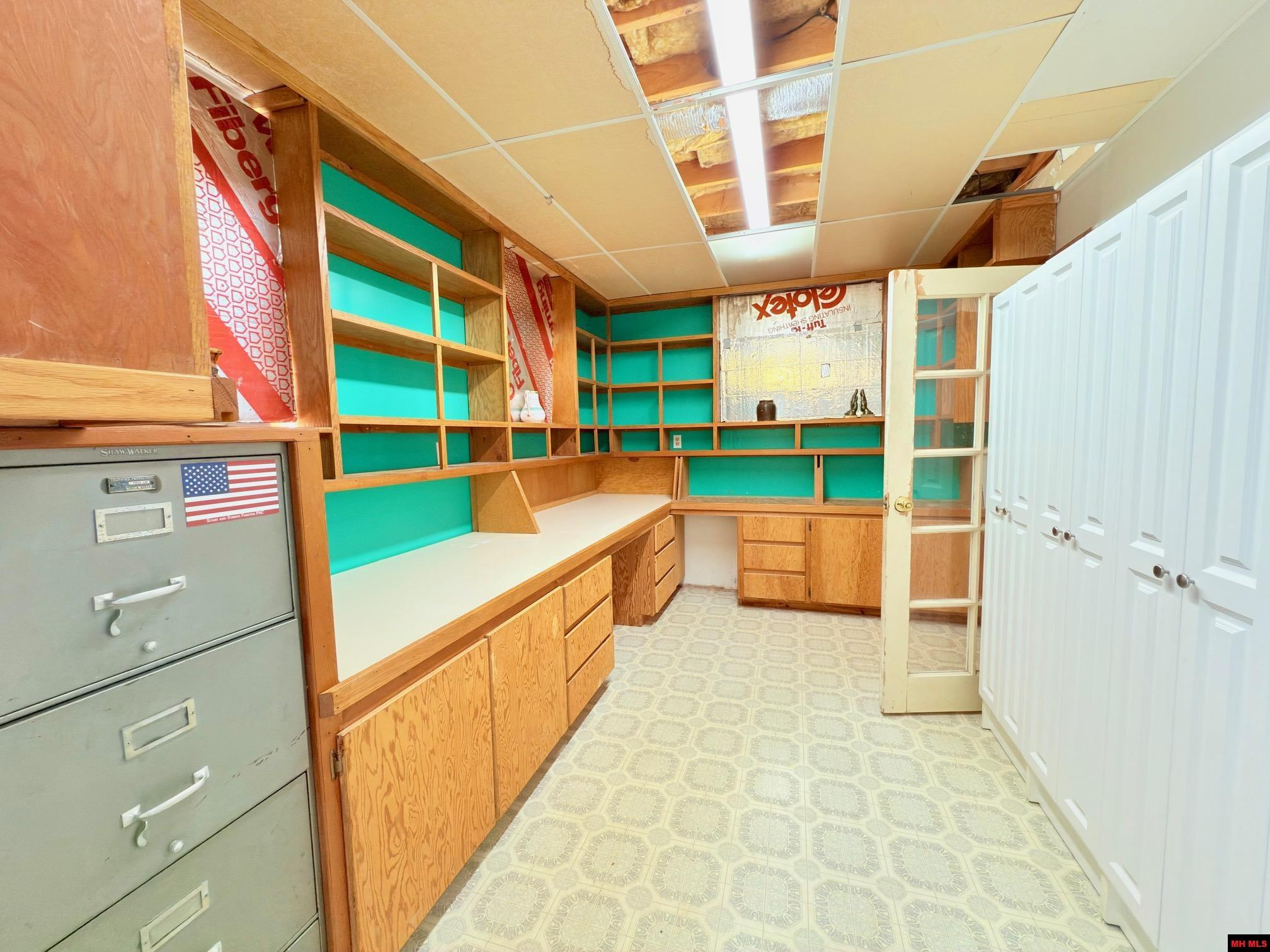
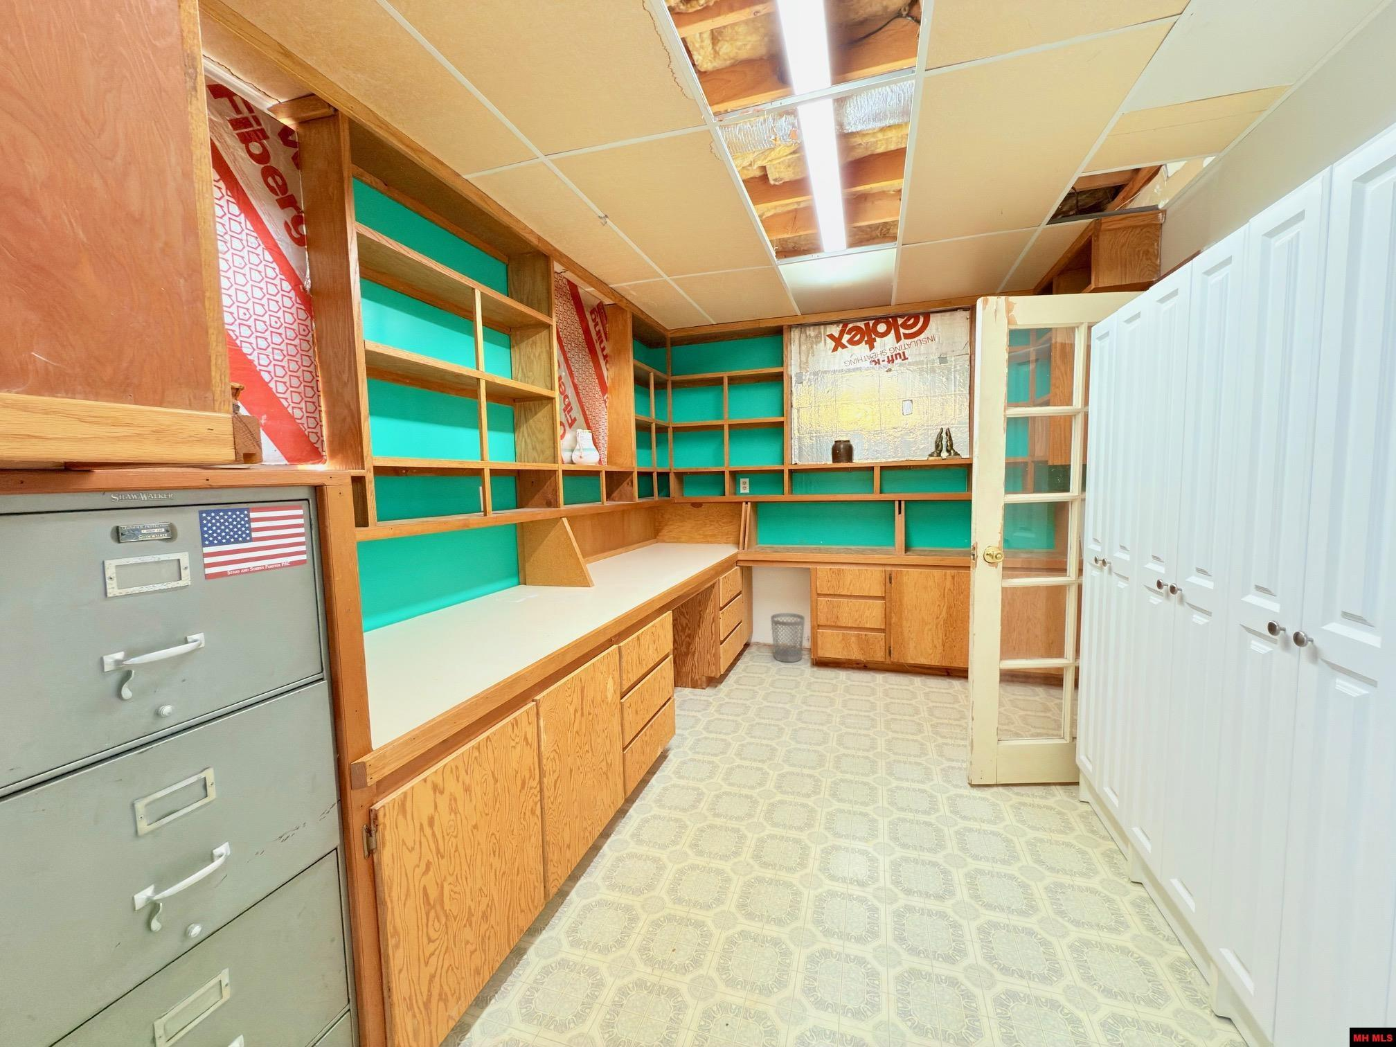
+ wastebasket (787, 637)
